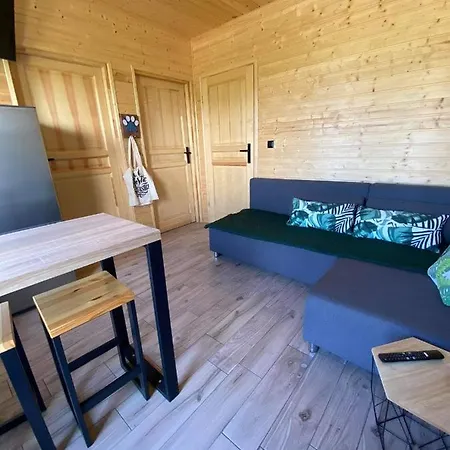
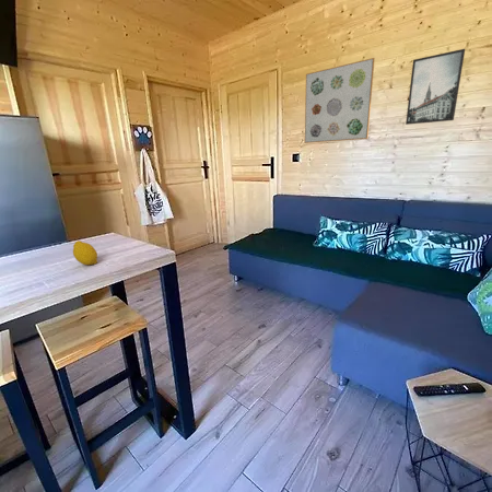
+ wall art (336, 105)
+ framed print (433, 89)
+ fruit (85, 253)
